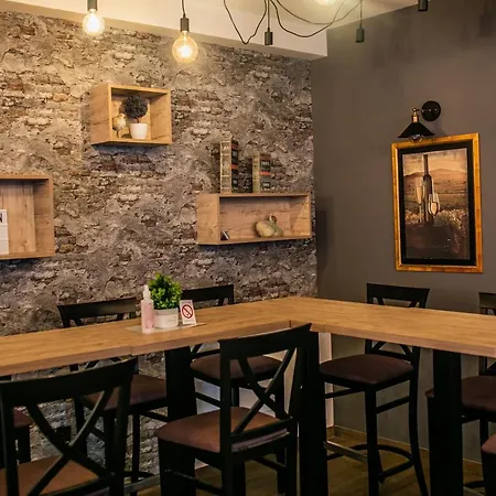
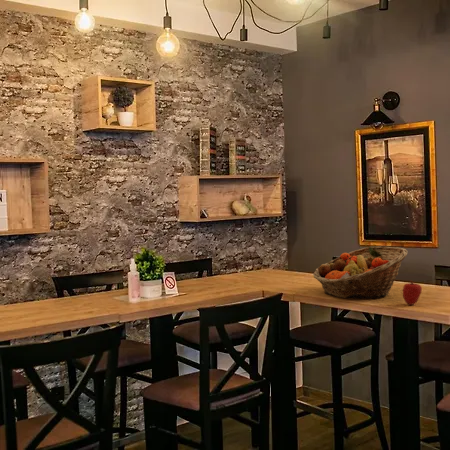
+ apple (412, 292)
+ fruit basket (359, 271)
